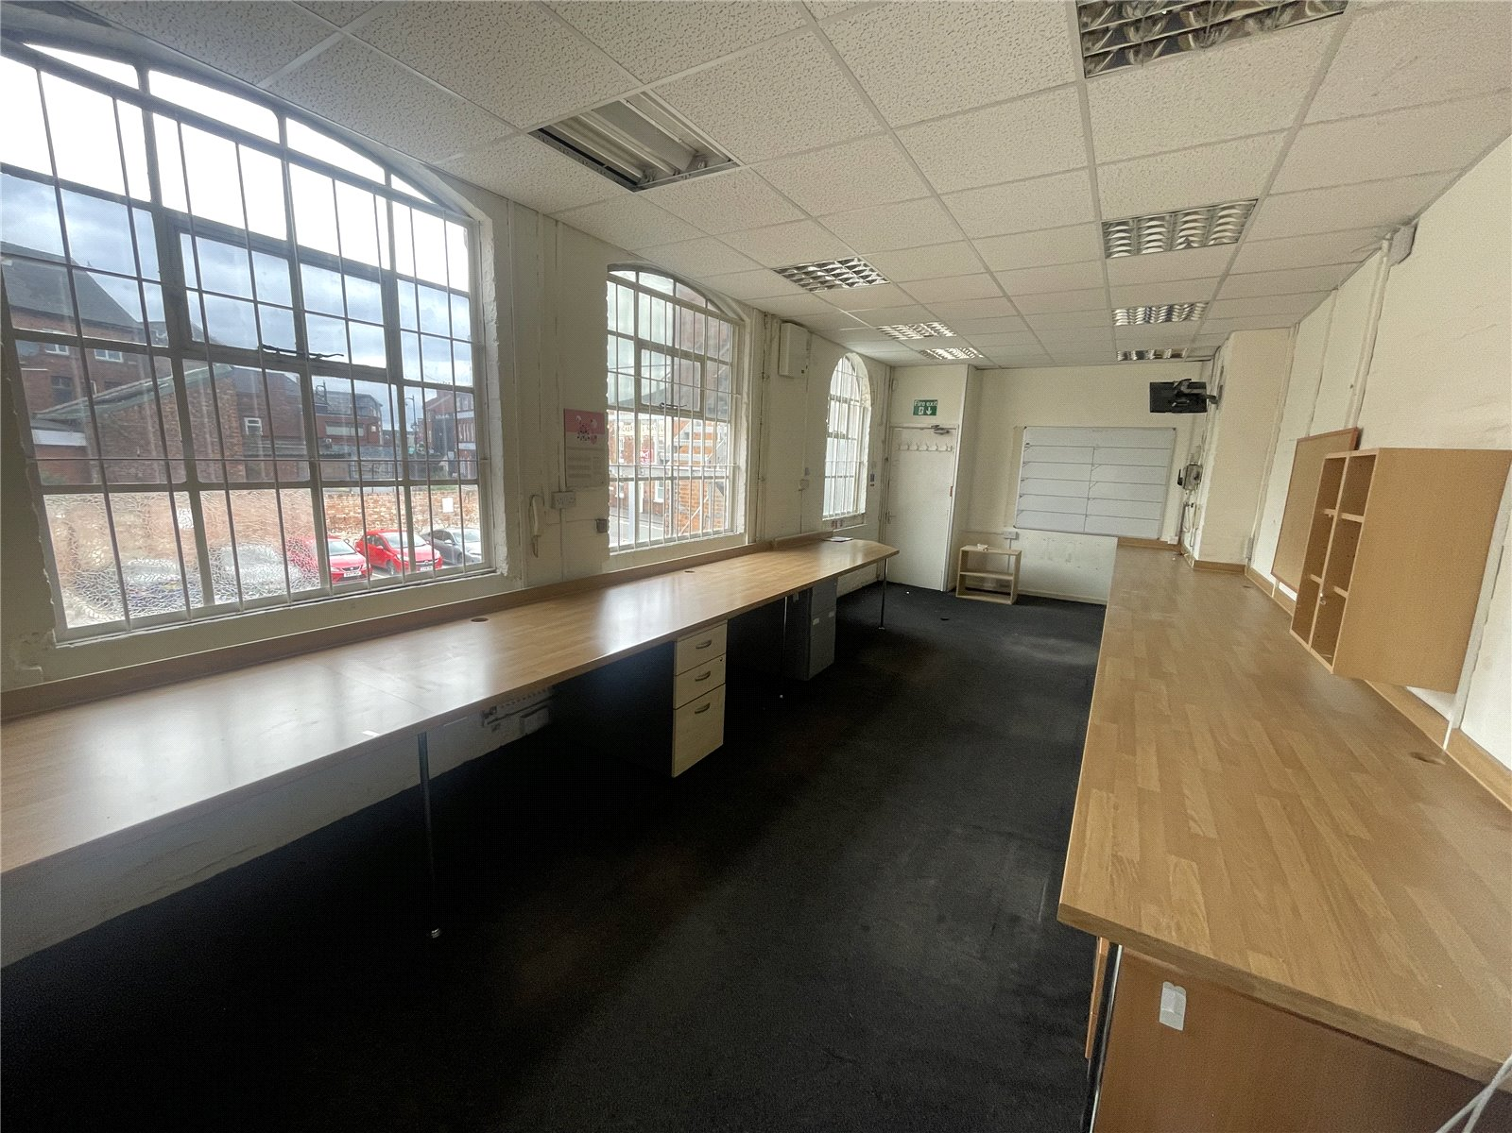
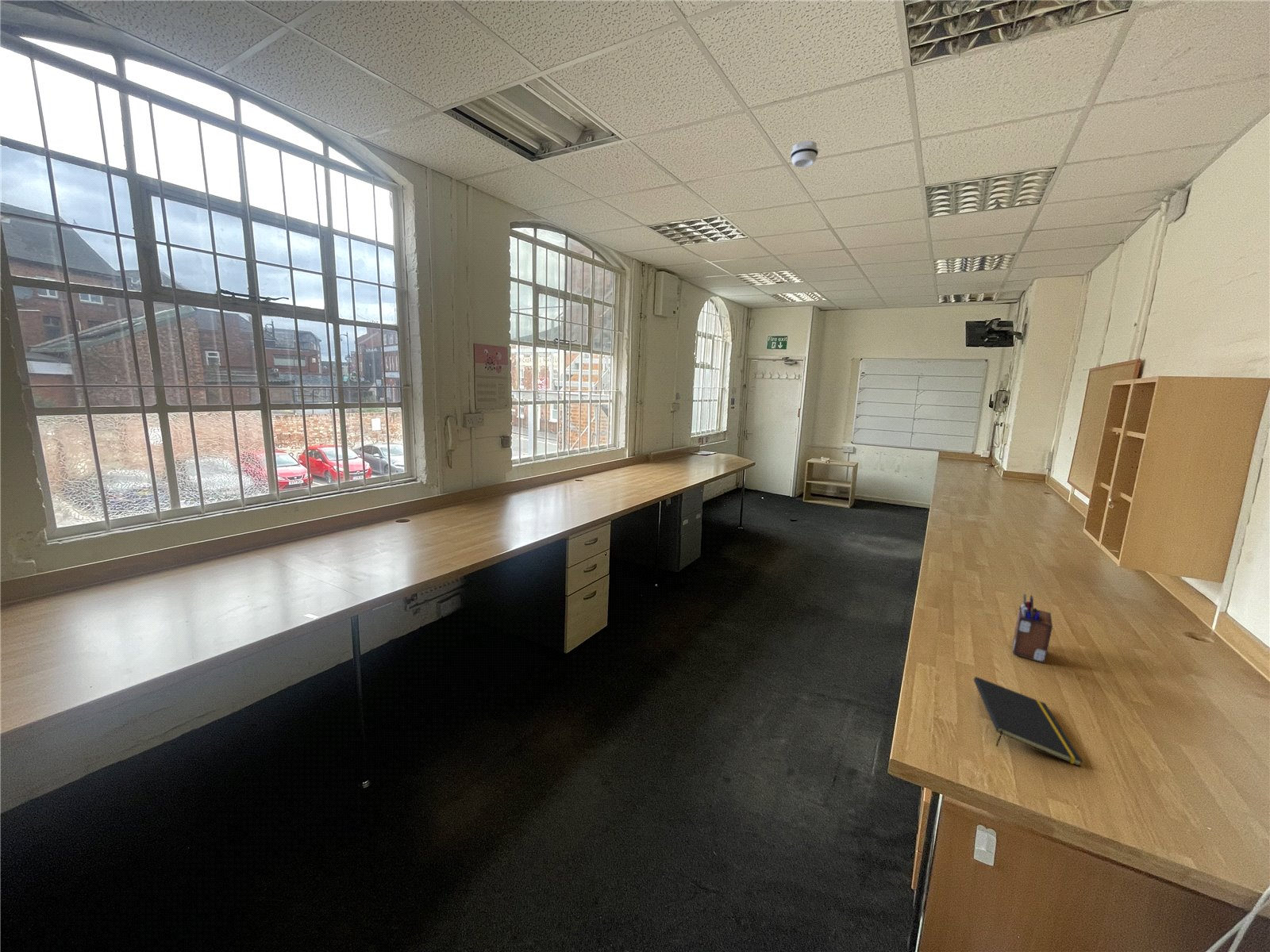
+ smoke detector (804, 155)
+ notepad (1022, 716)
+ desk organizer (1033, 626)
